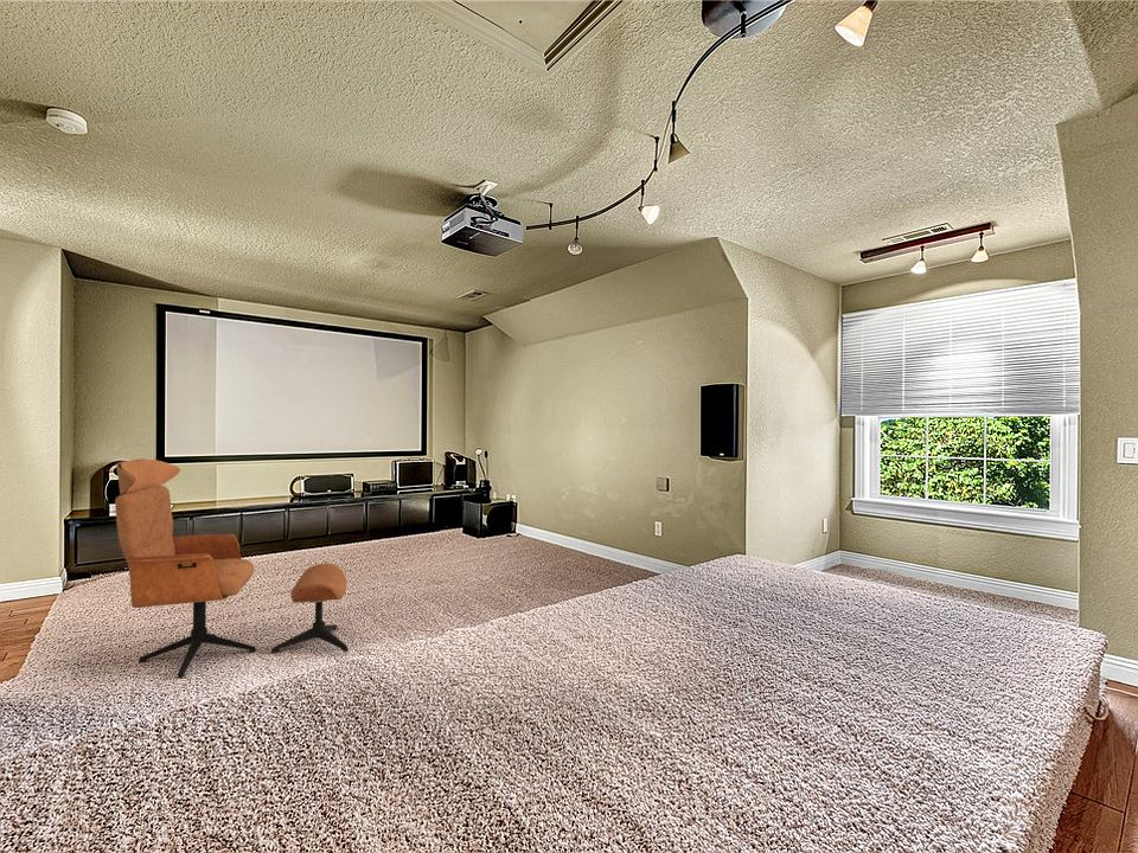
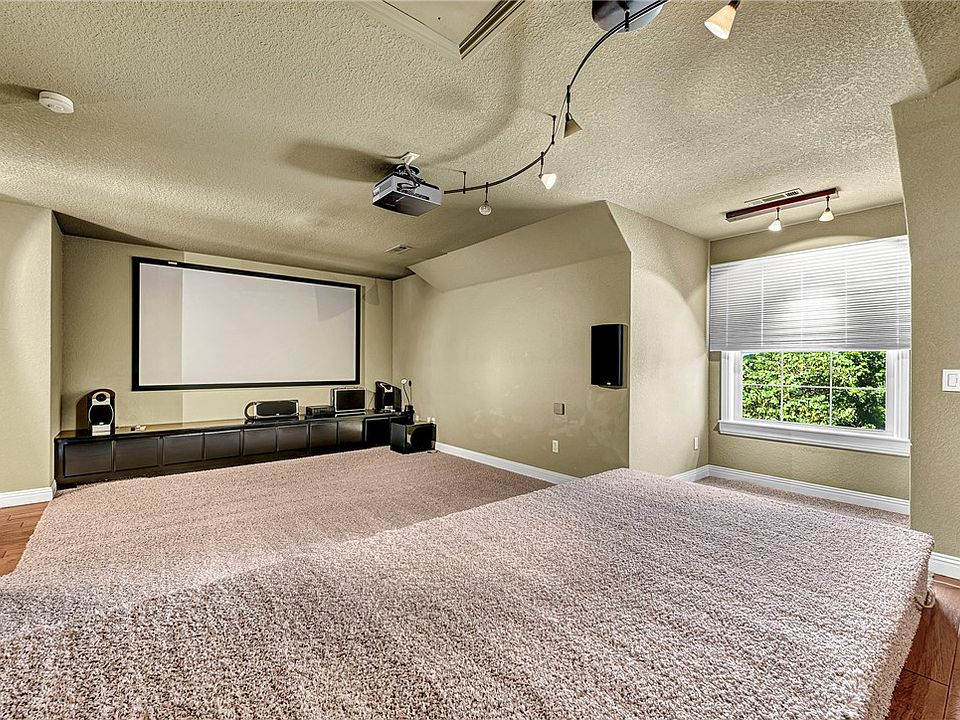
- lounge chair (245, 559)
